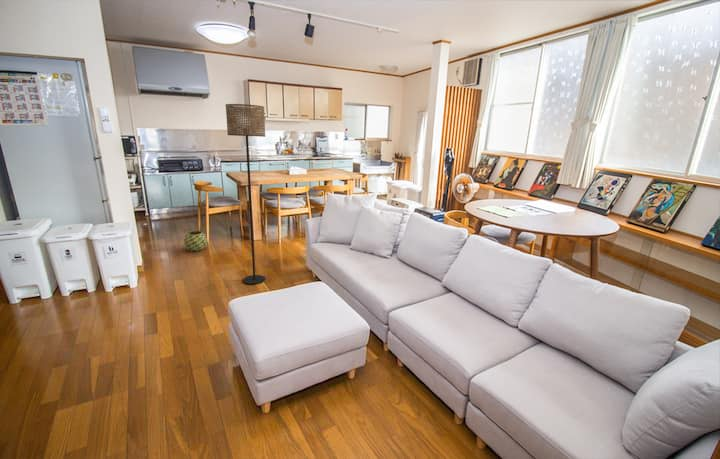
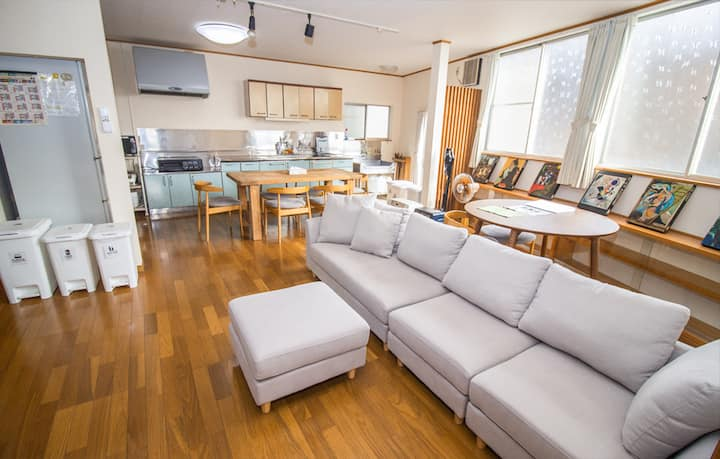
- decorative ball (195, 241)
- floor lamp (250, 198)
